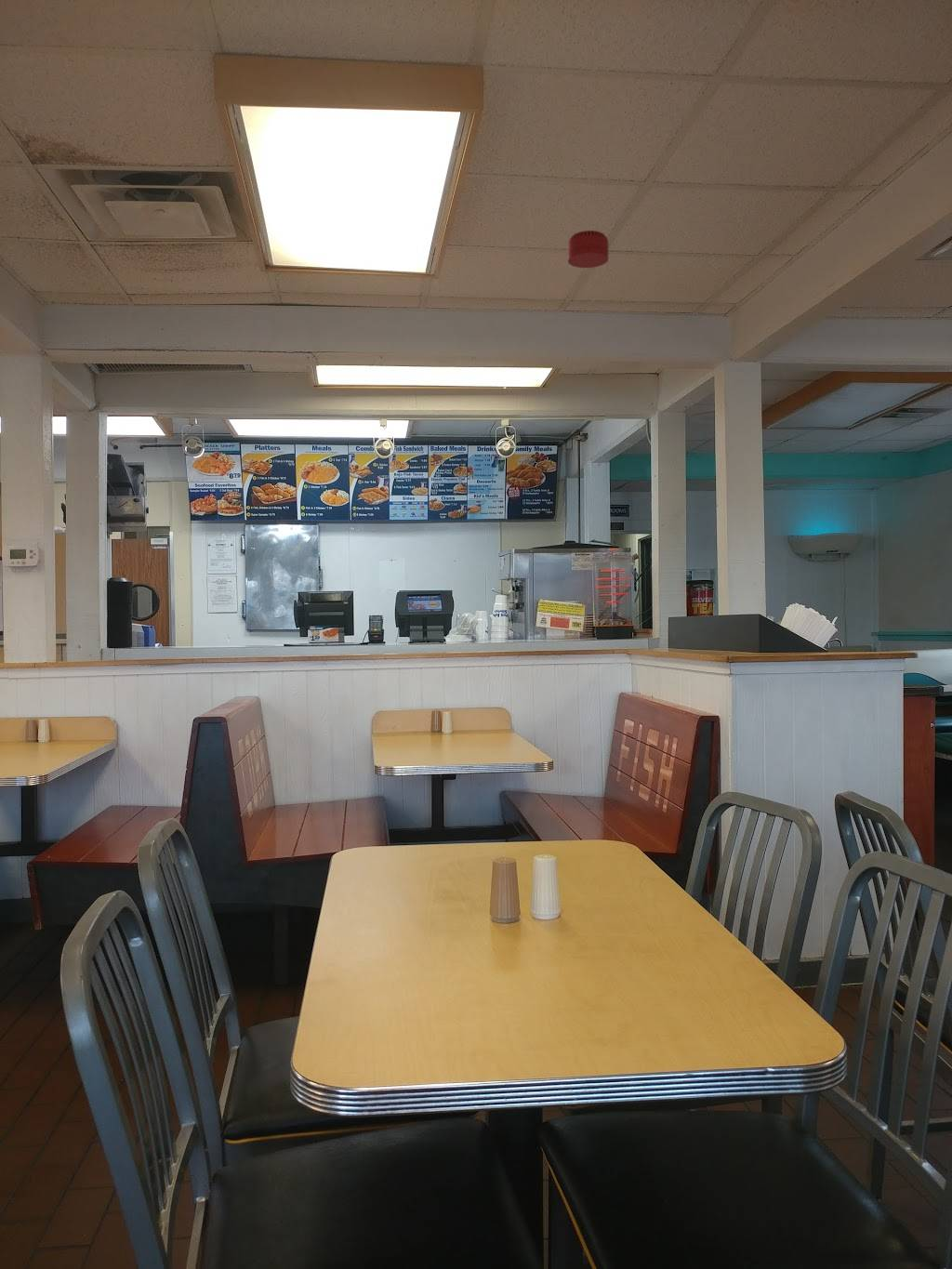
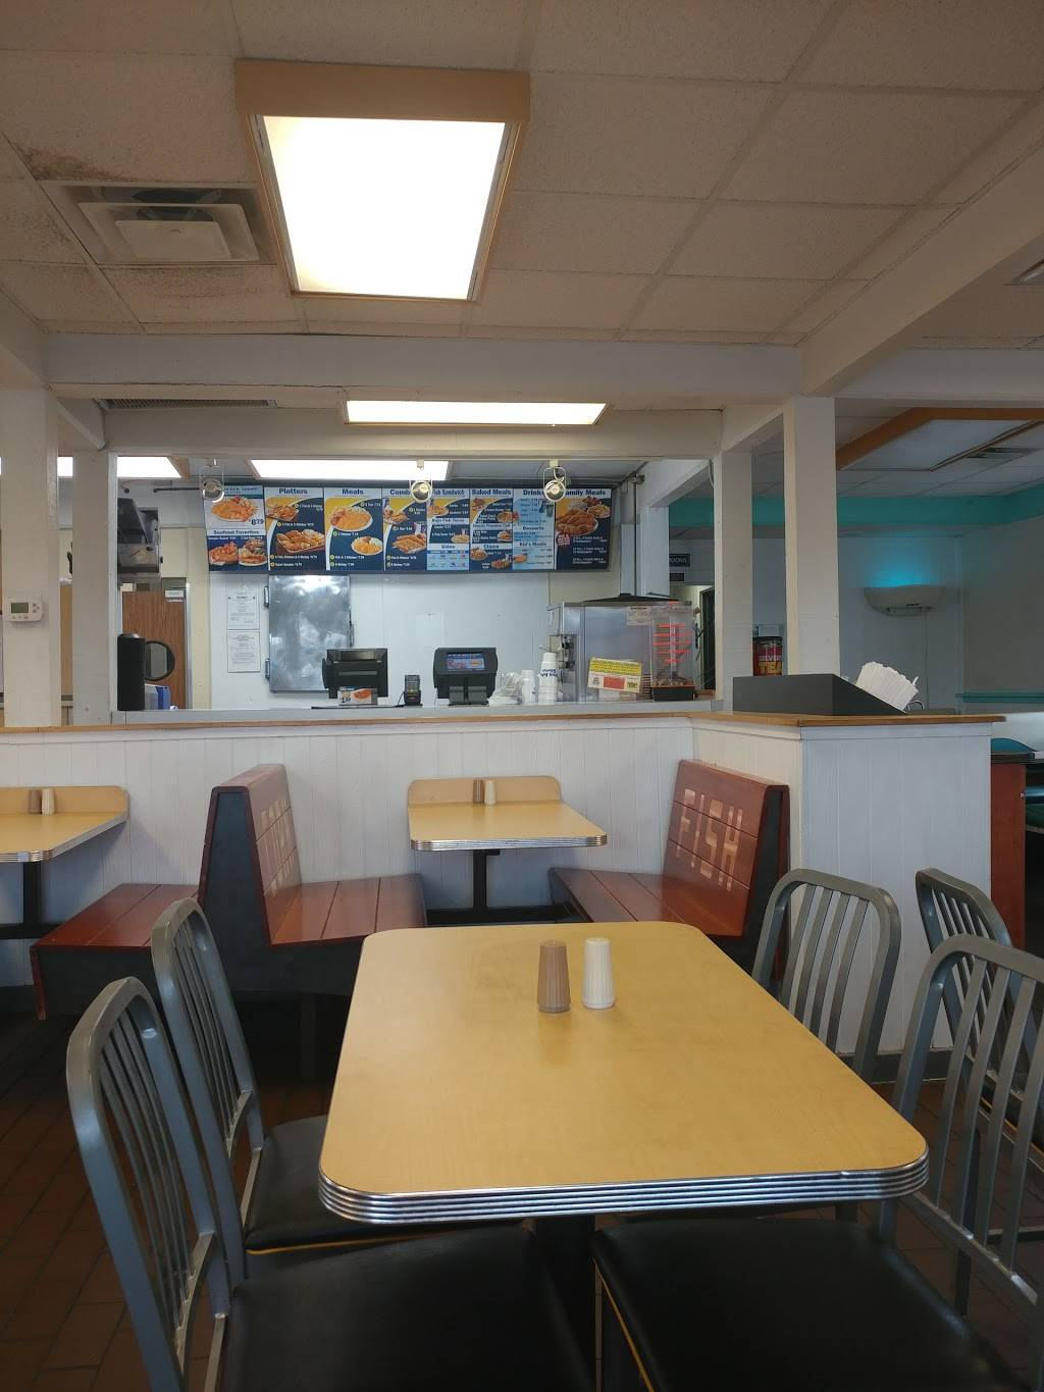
- smoke detector (588, 248)
